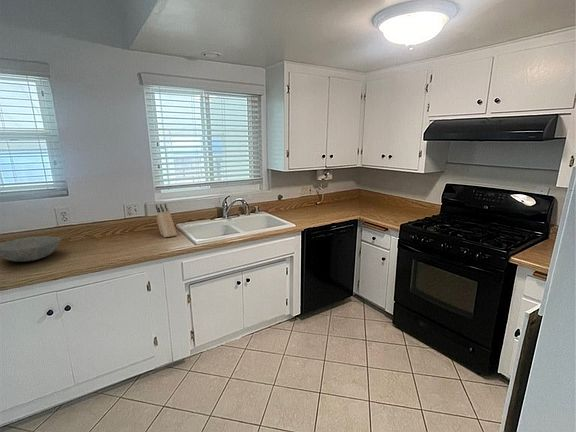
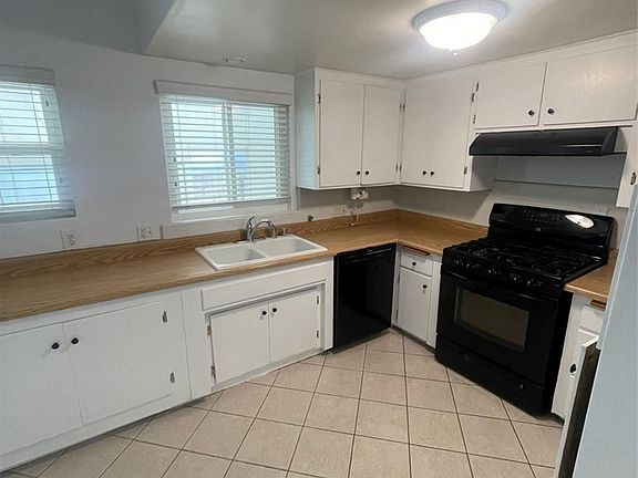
- bowl (29, 250)
- knife block (165, 219)
